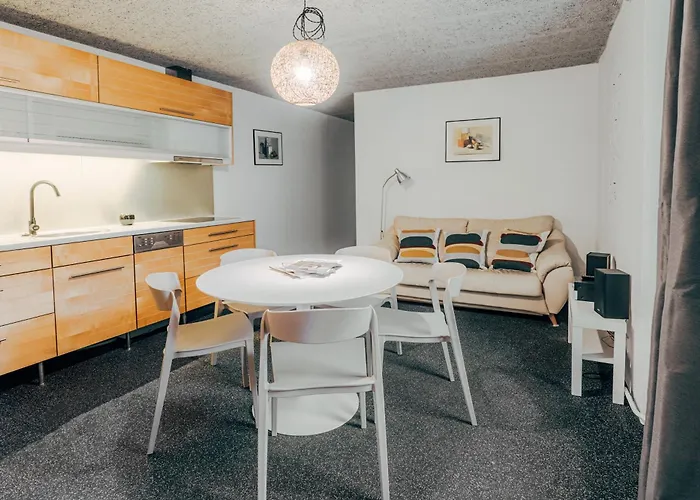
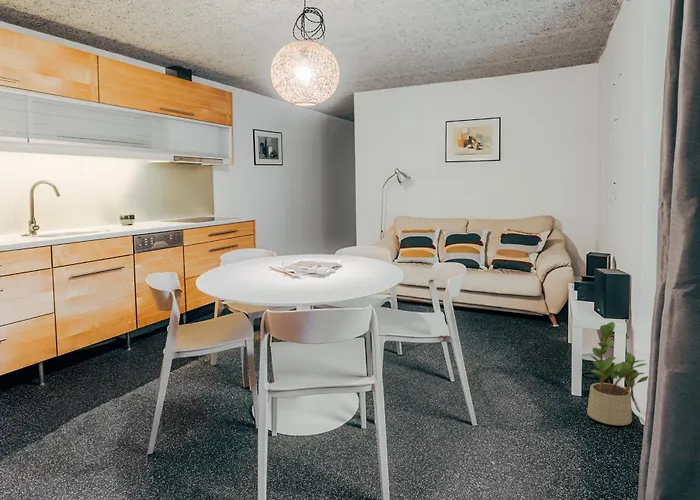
+ potted plant (618, 372)
